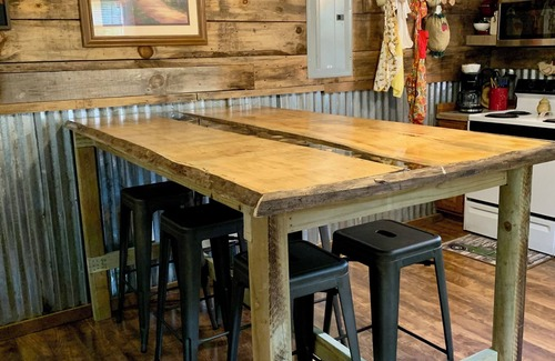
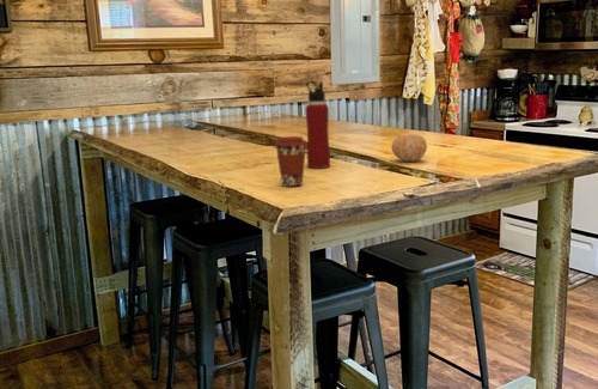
+ water bottle (317, 123)
+ fruit (409, 147)
+ coffee cup (291, 160)
